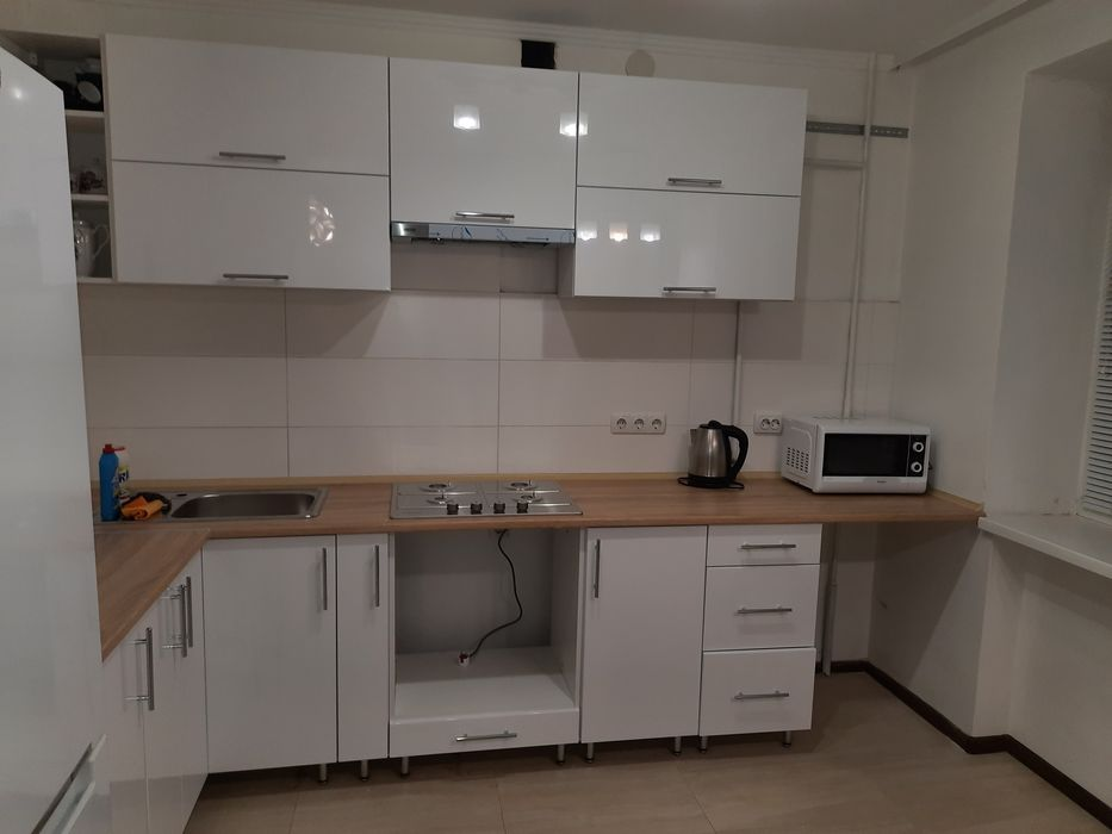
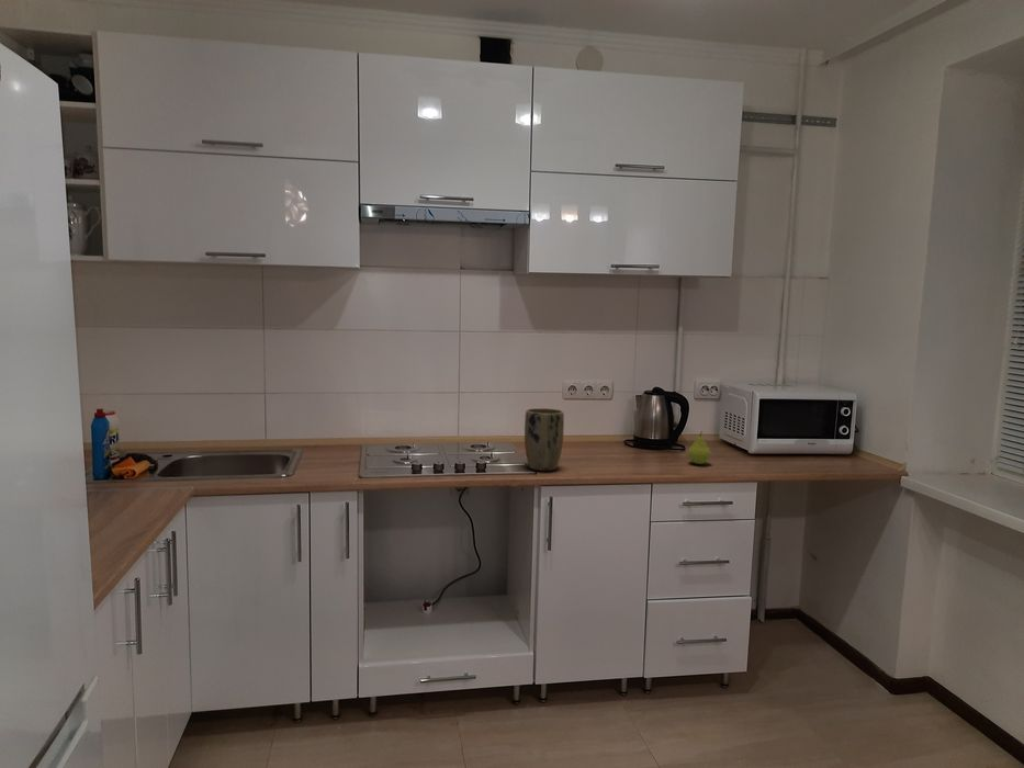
+ plant pot (543, 439)
+ fruit (699, 447)
